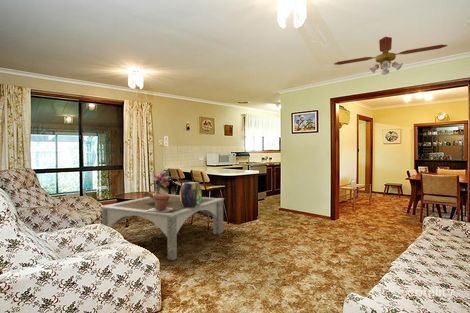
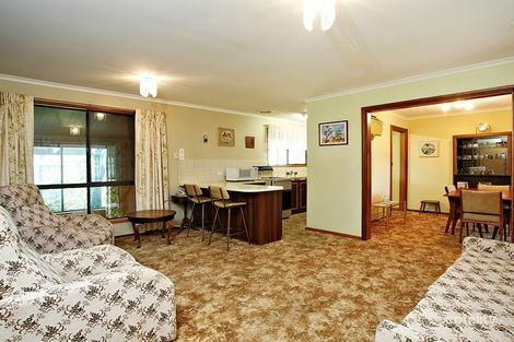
- bouquet (158, 186)
- flowerpot (161, 201)
- coffee table (167, 220)
- ceiling fan (385, 58)
- decorative urn (190, 194)
